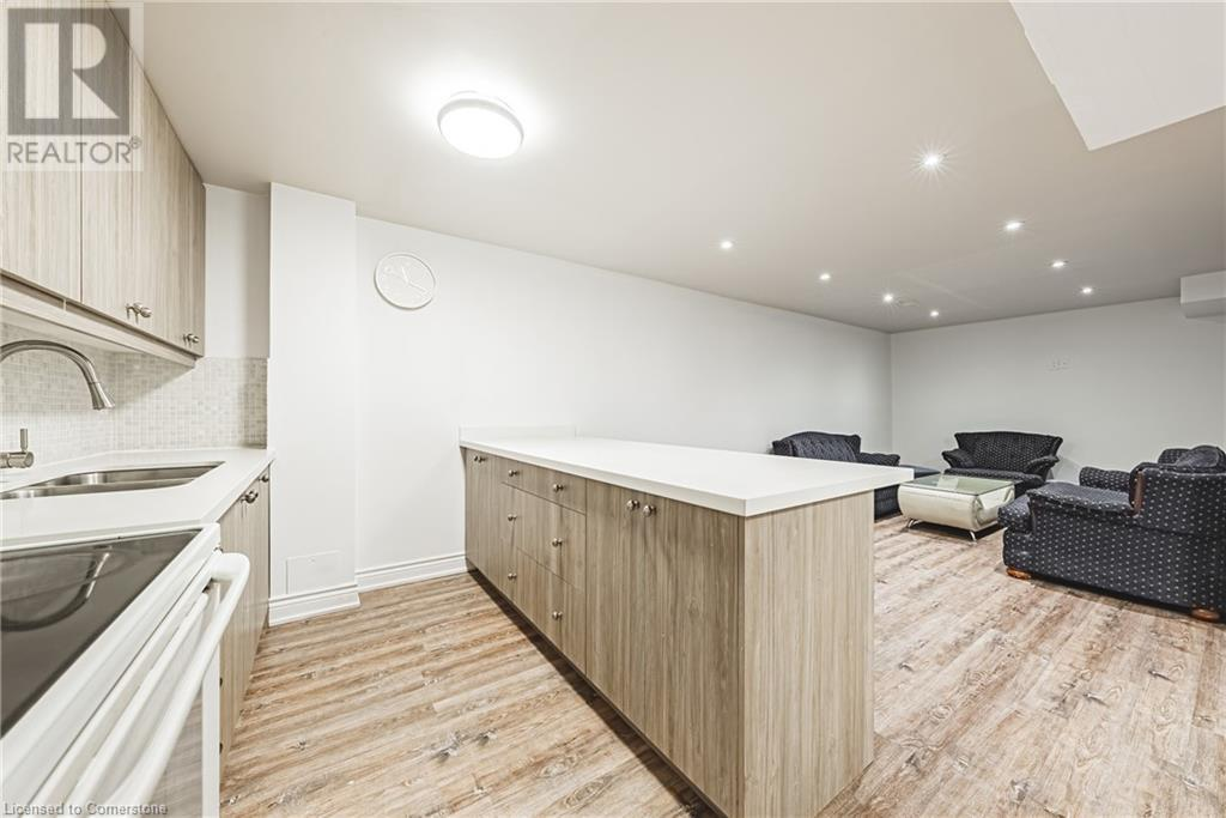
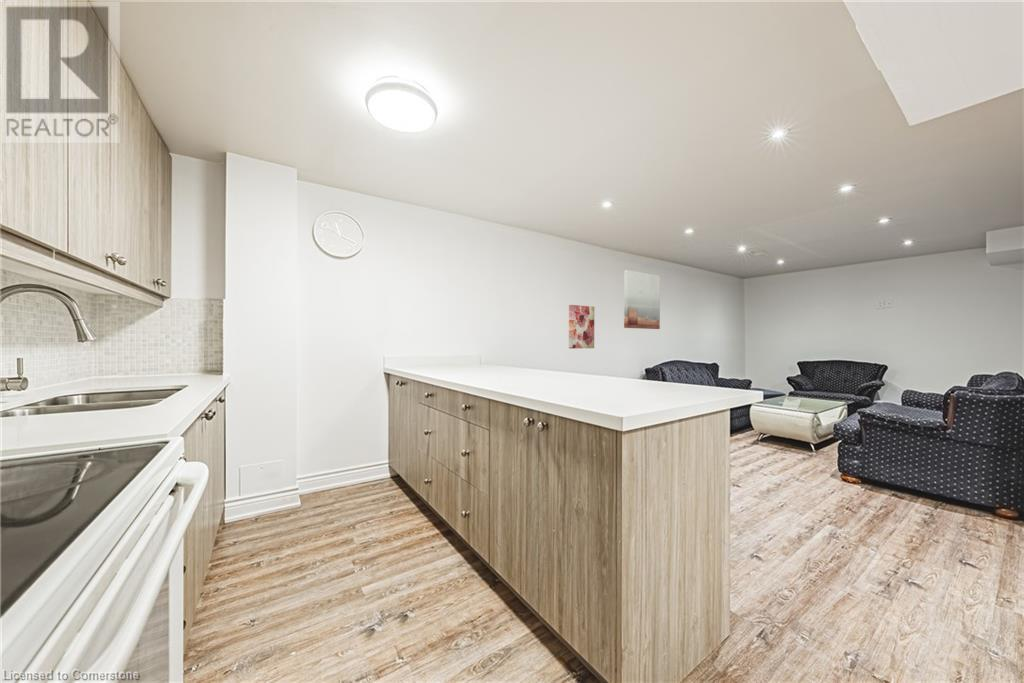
+ wall art (642, 300)
+ wall art (581, 327)
